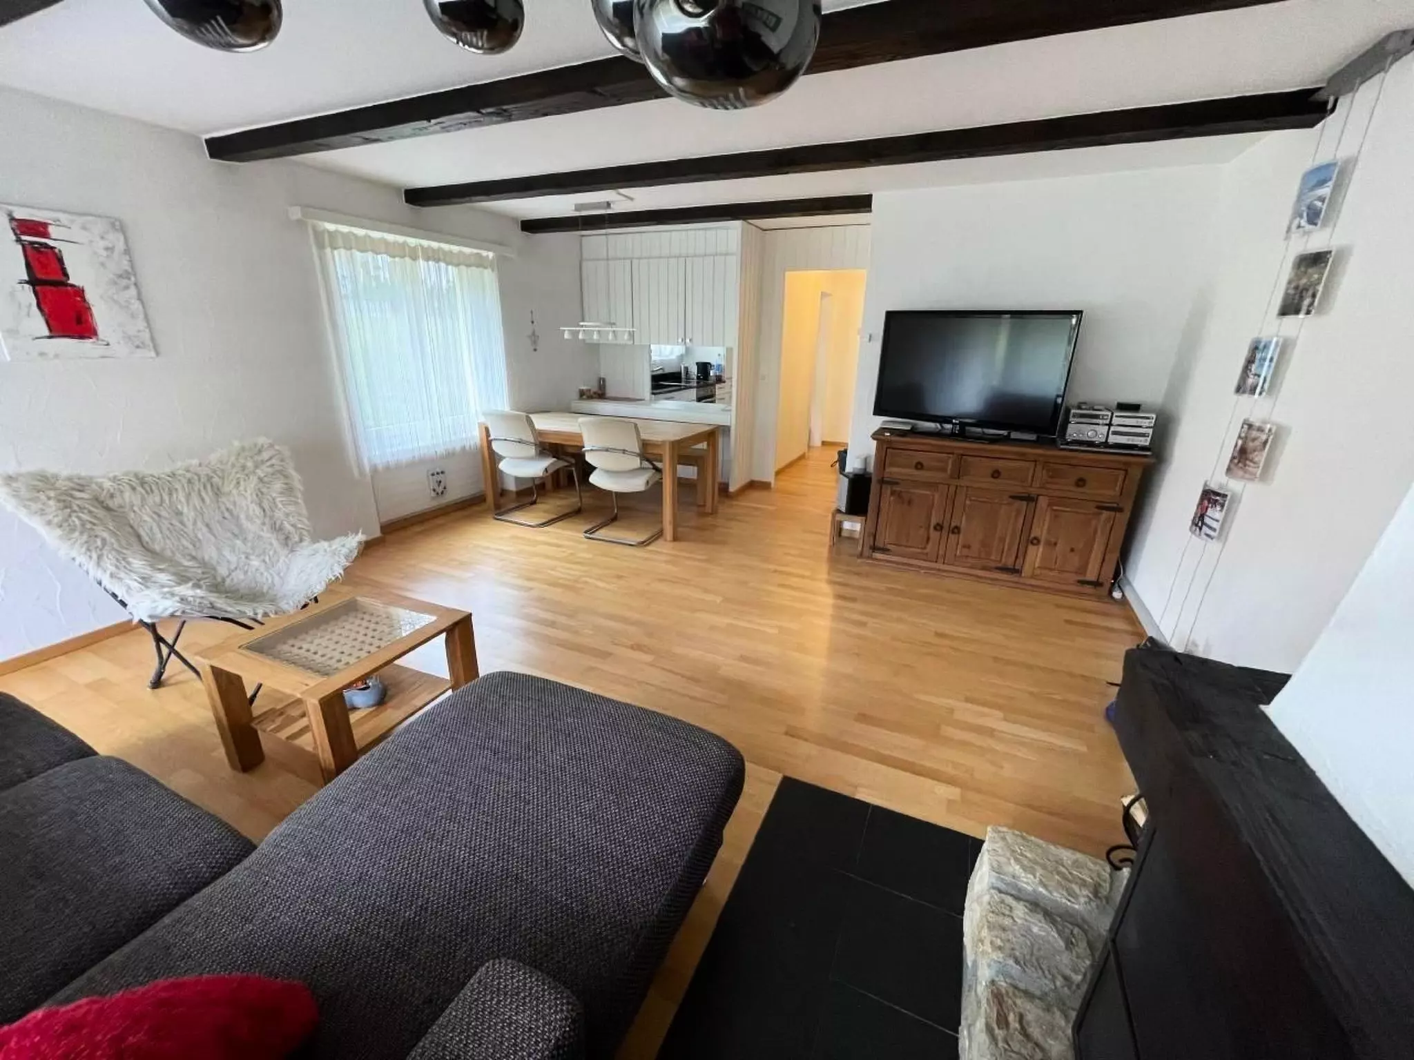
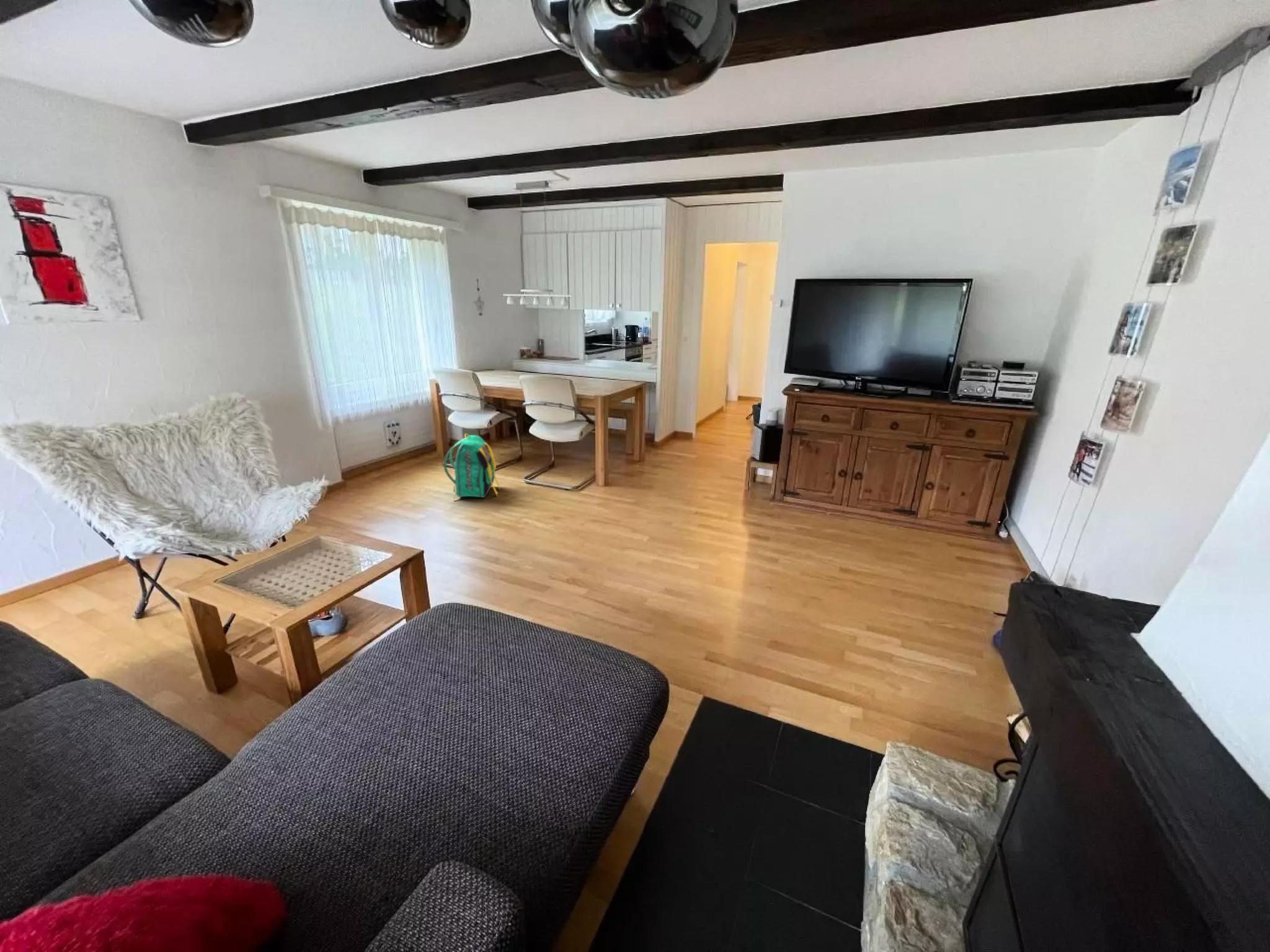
+ backpack (472, 464)
